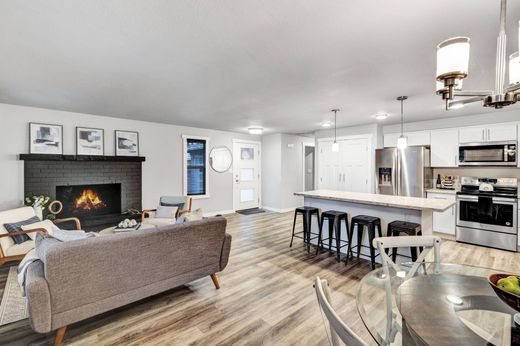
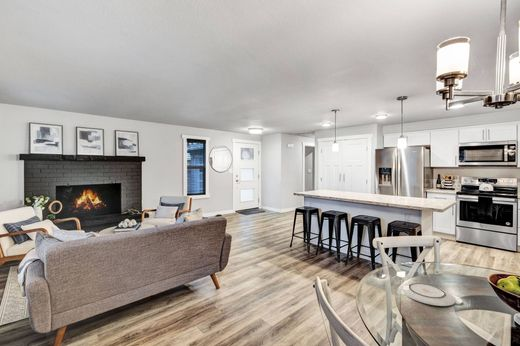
+ plate (426, 291)
